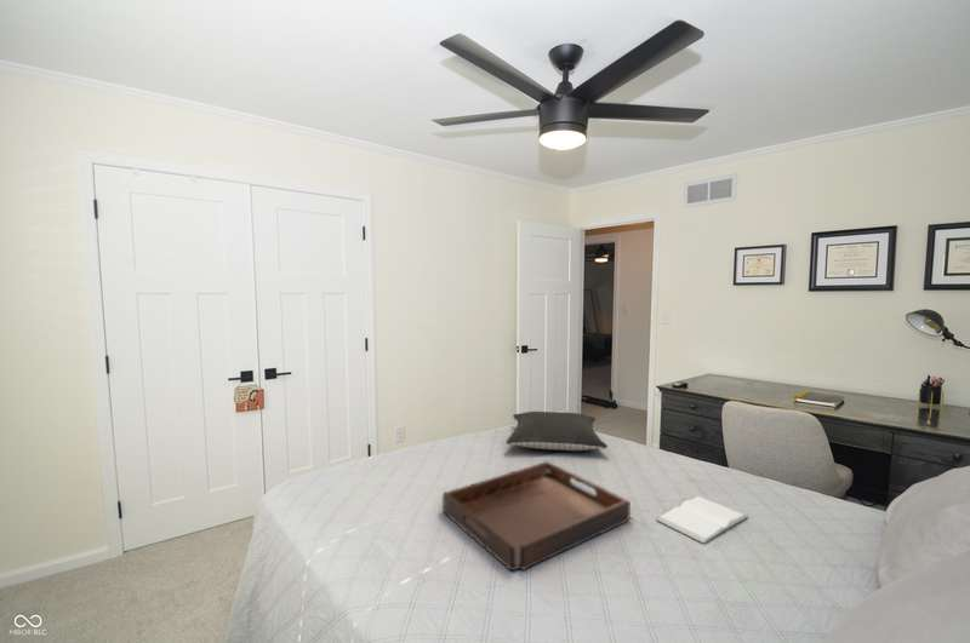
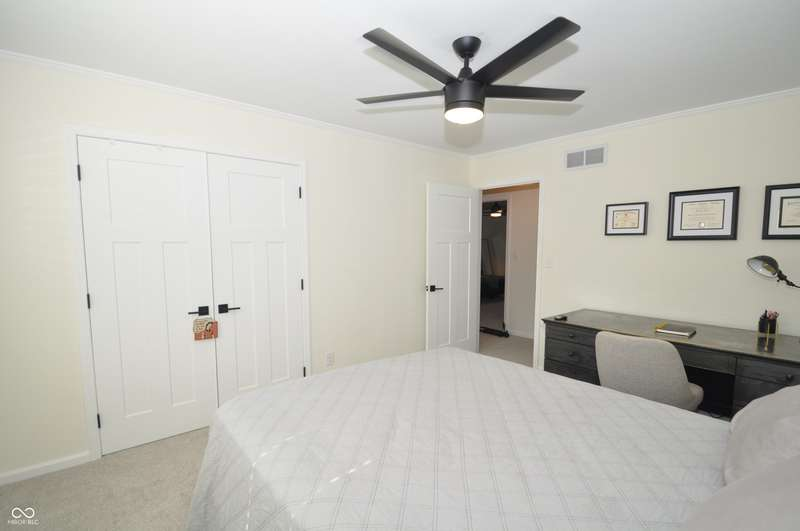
- pillow (554, 429)
- serving tray (534, 506)
- book (702, 515)
